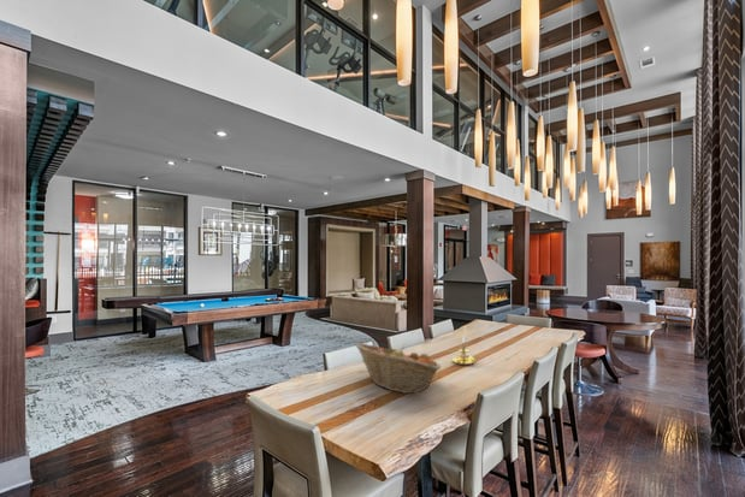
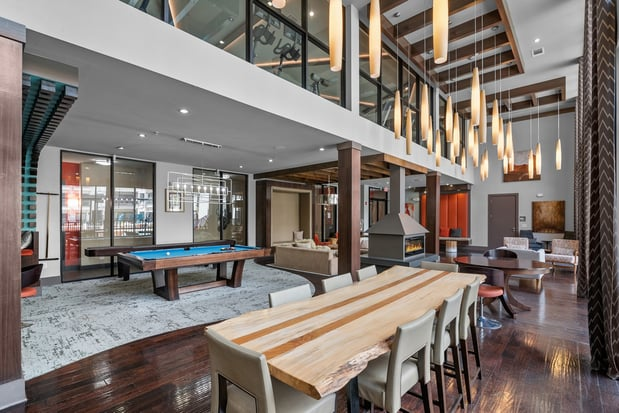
- candle holder (462, 349)
- fruit basket (396, 362)
